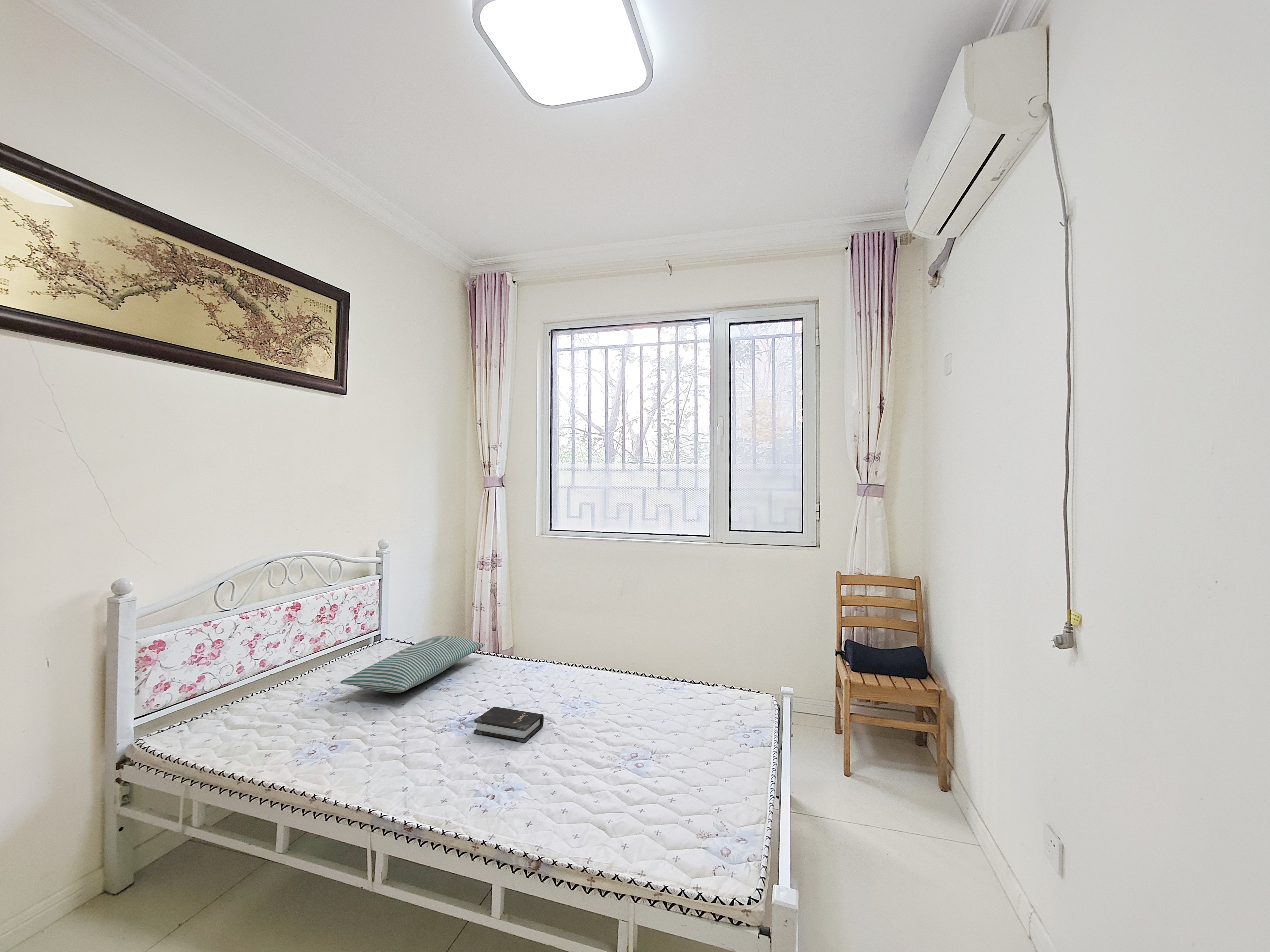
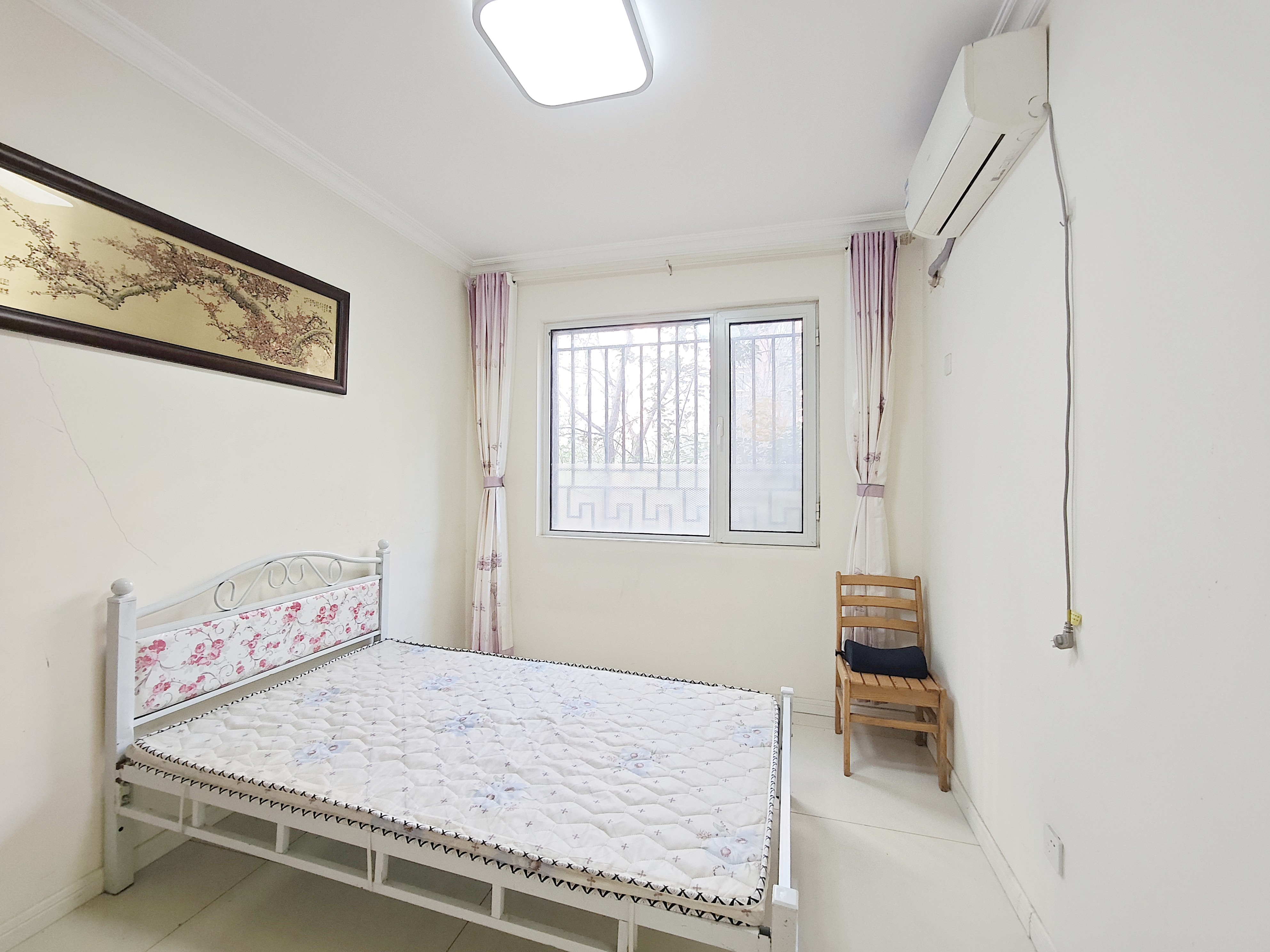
- hardback book (509, 723)
- pillow (420, 662)
